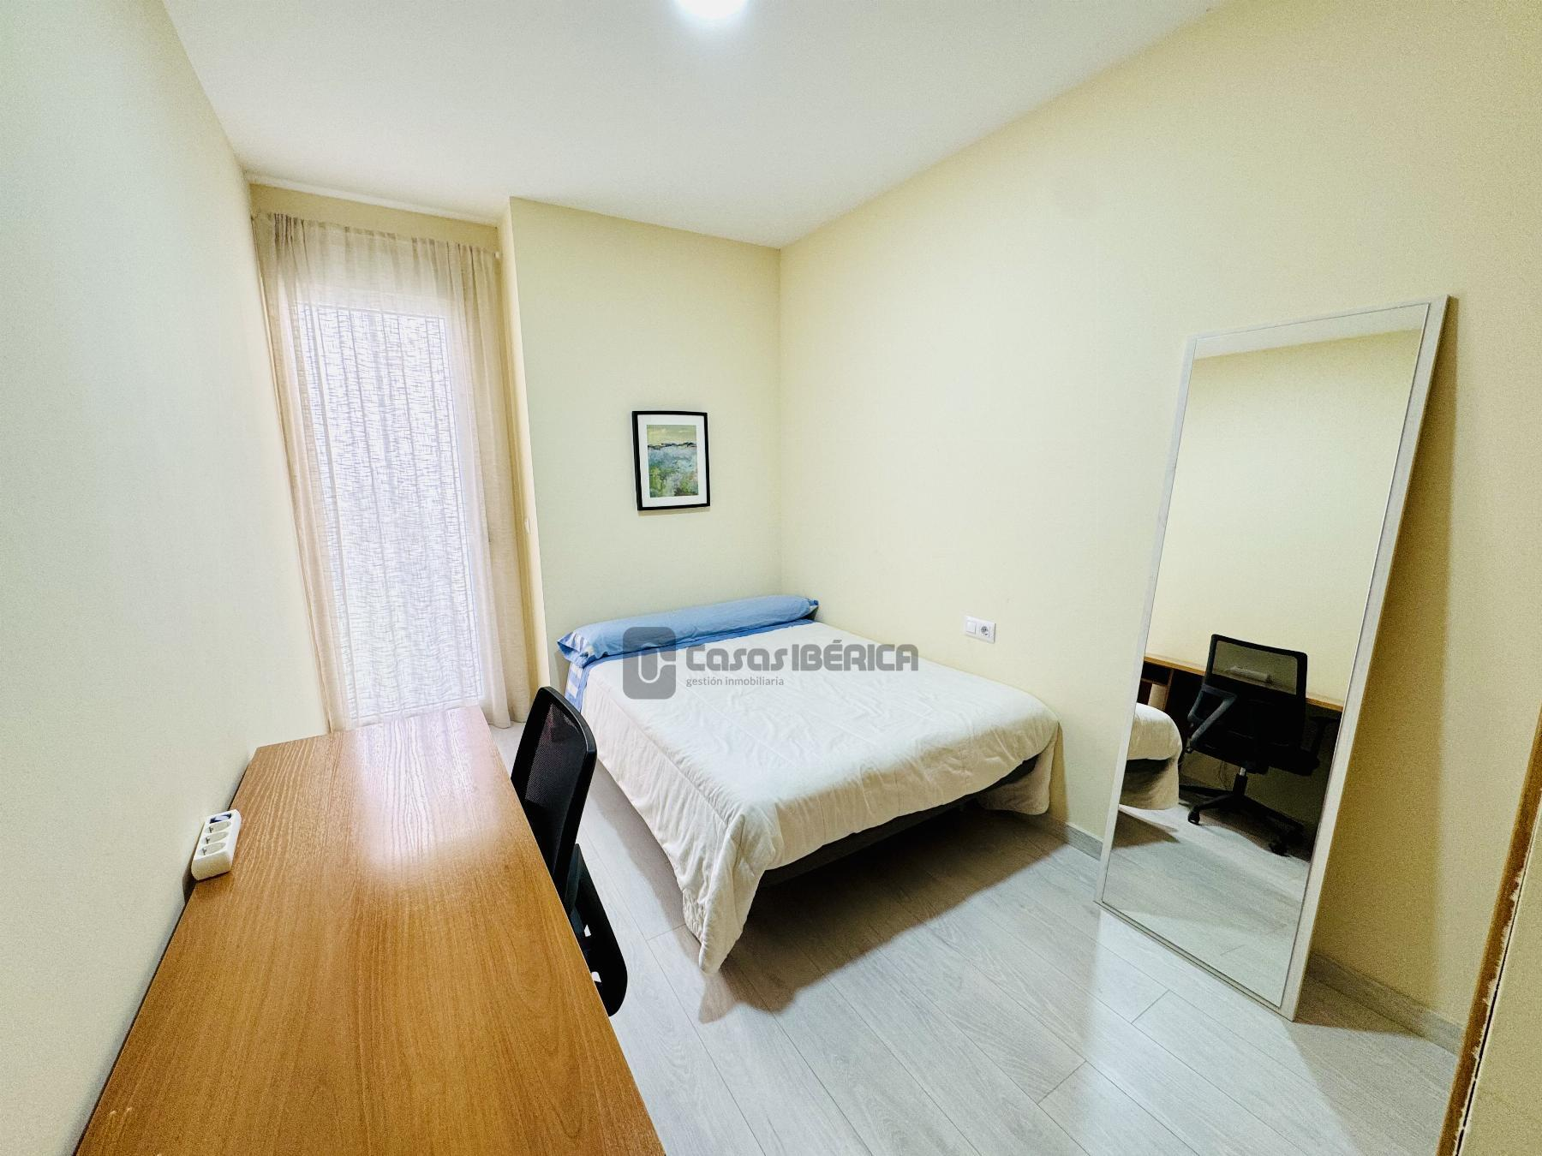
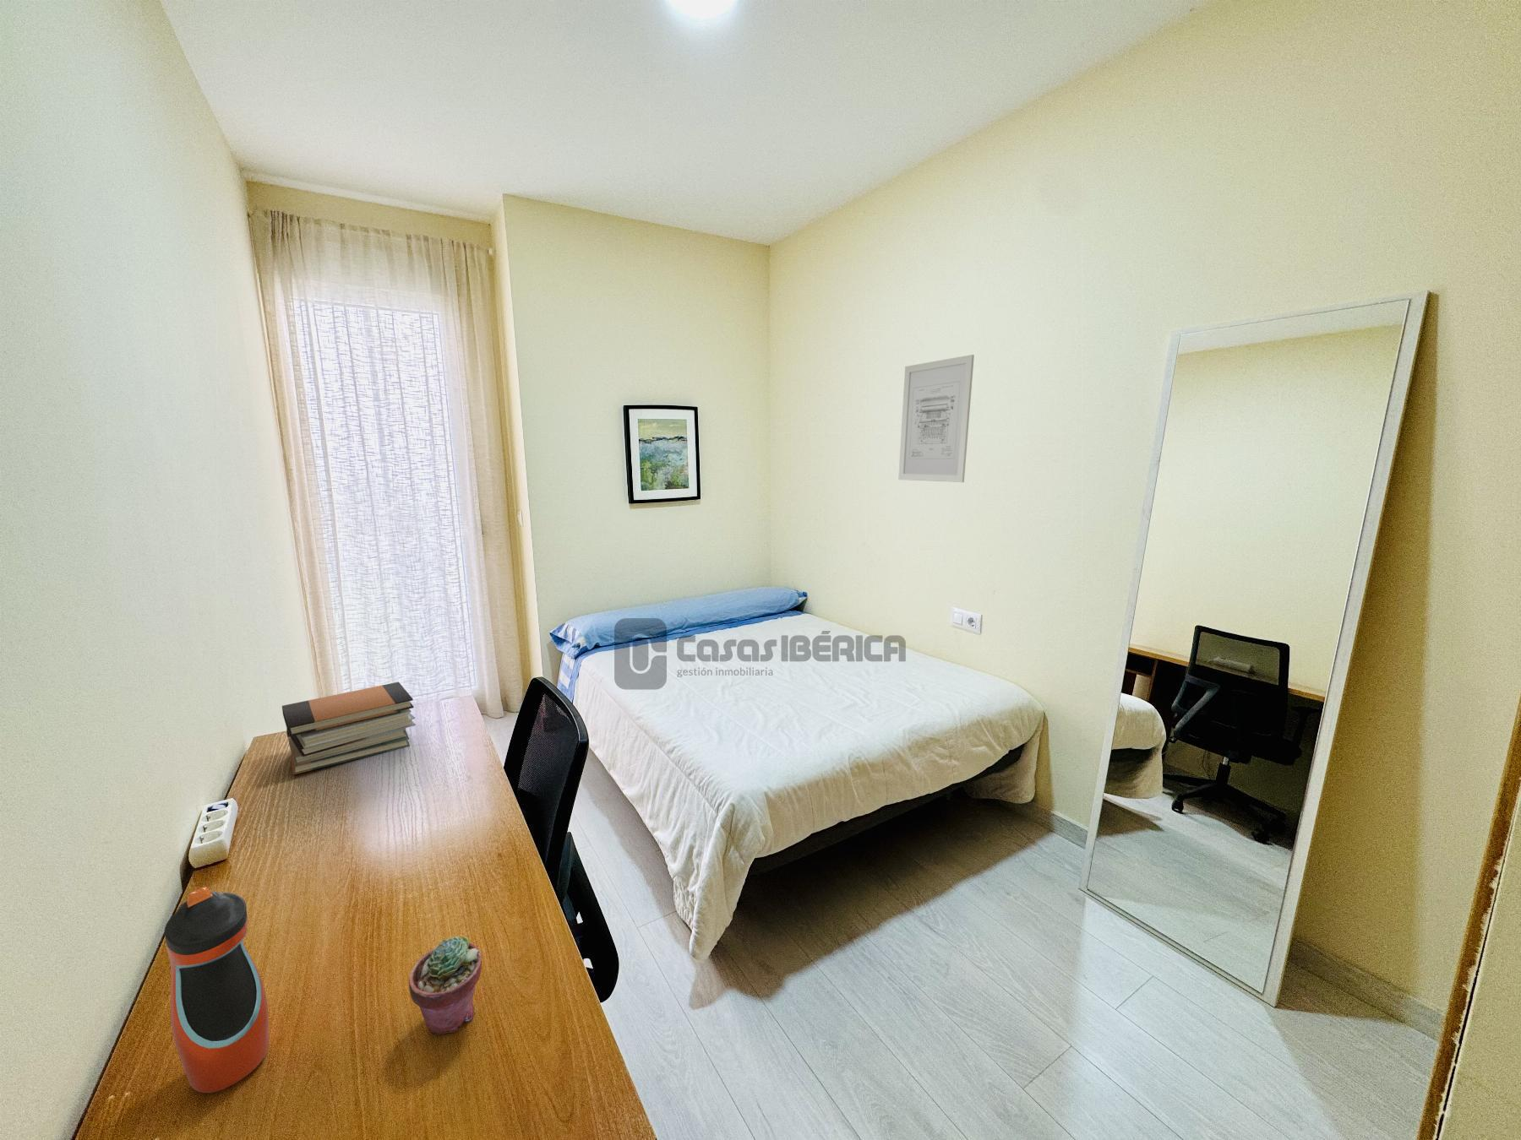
+ potted succulent (447, 981)
+ wall art (933, 422)
+ water bottle (216, 981)
+ book stack (352, 726)
